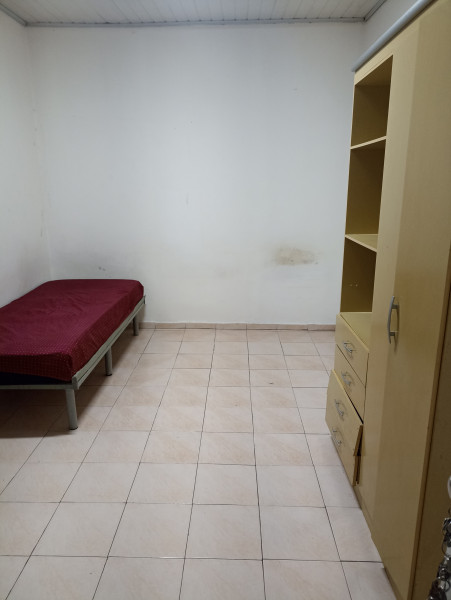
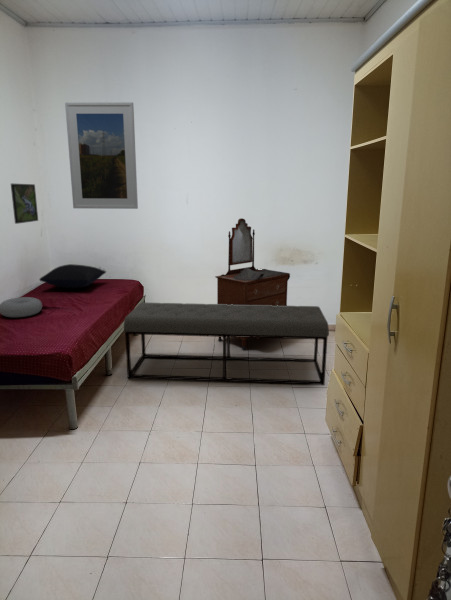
+ pillow (74, 276)
+ cushion (20, 307)
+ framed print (25, 203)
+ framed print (102, 157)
+ dresser (255, 280)
+ bench (227, 340)
